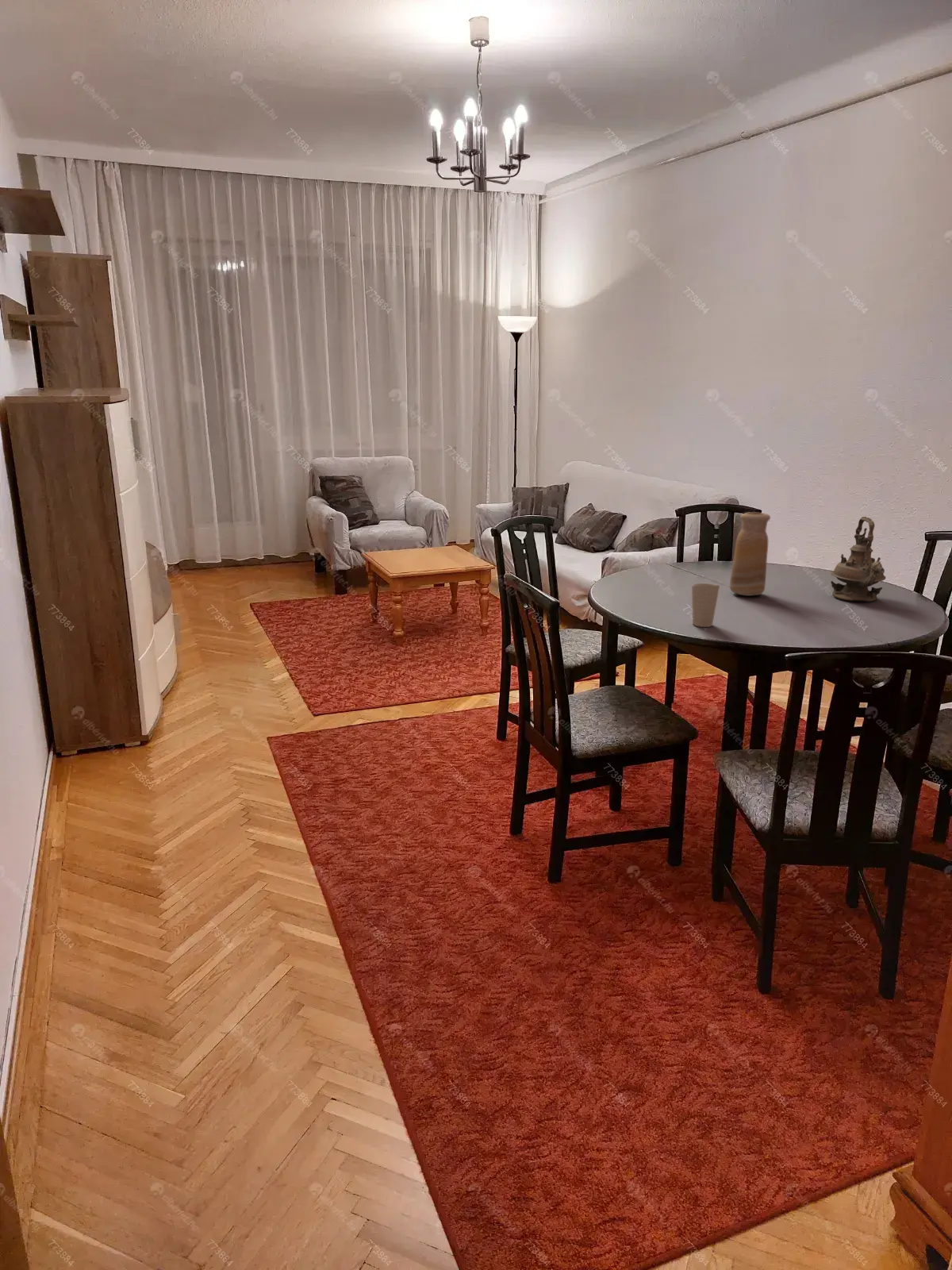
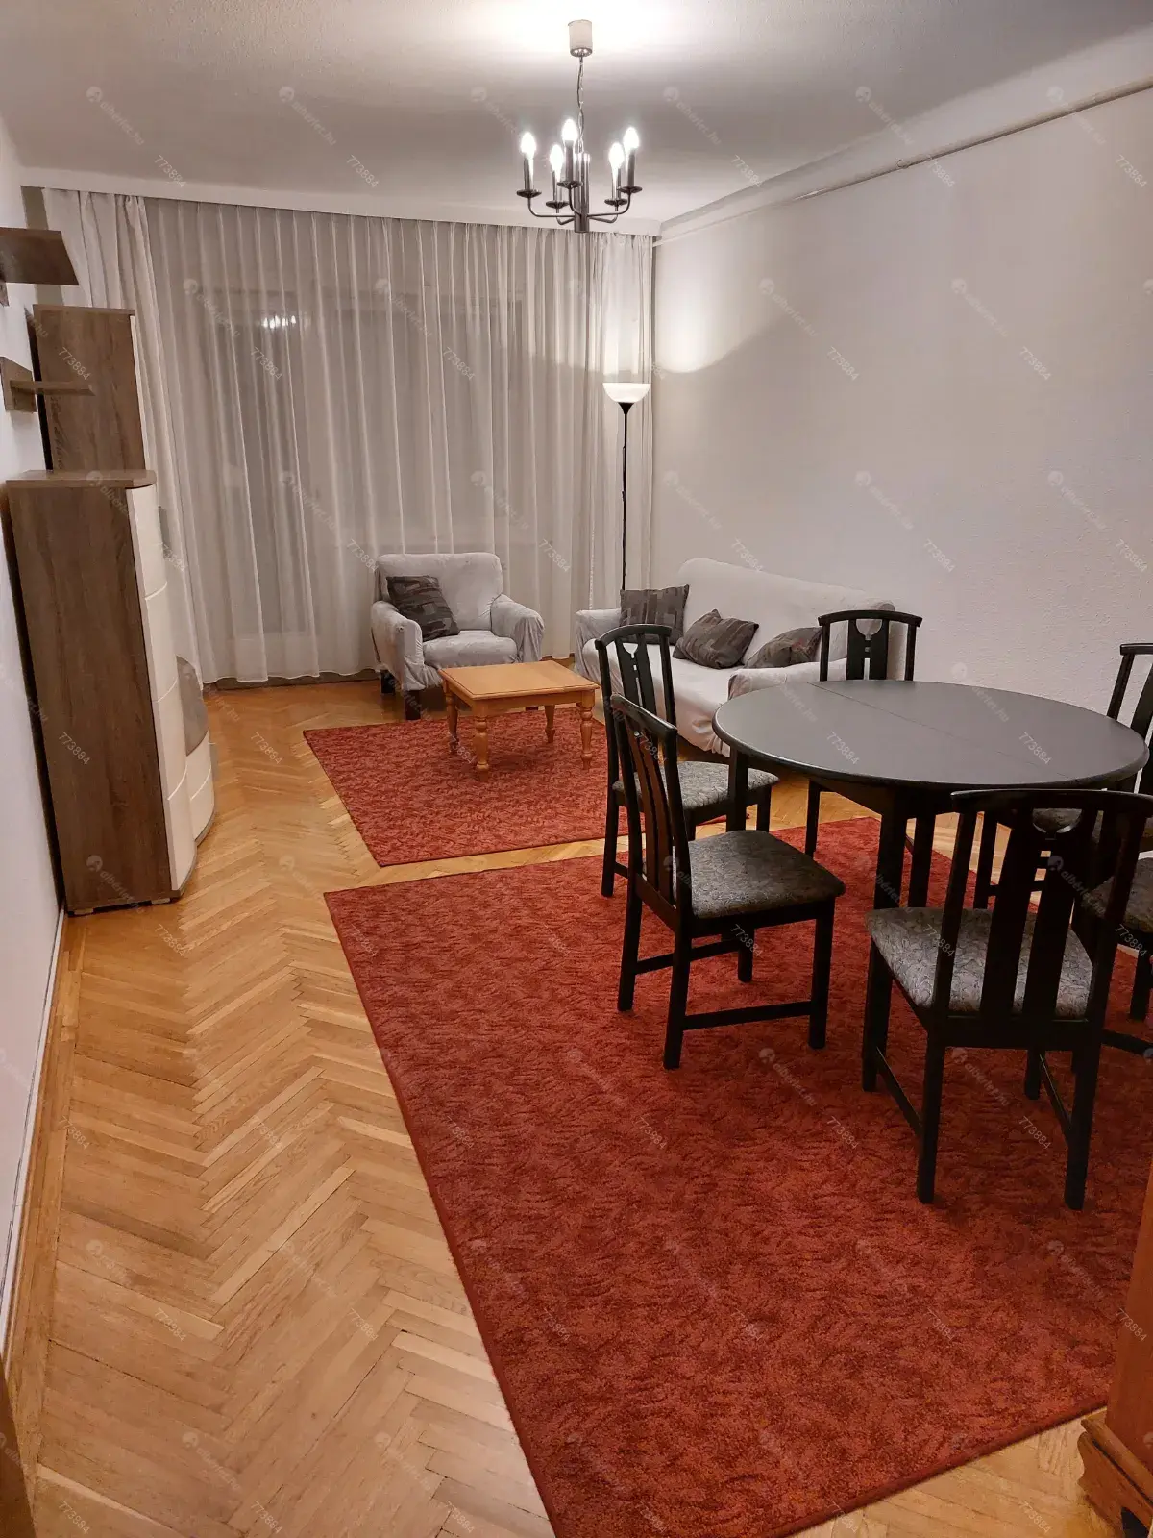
- cup (704, 603)
- teapot (866, 561)
- vase (750, 554)
